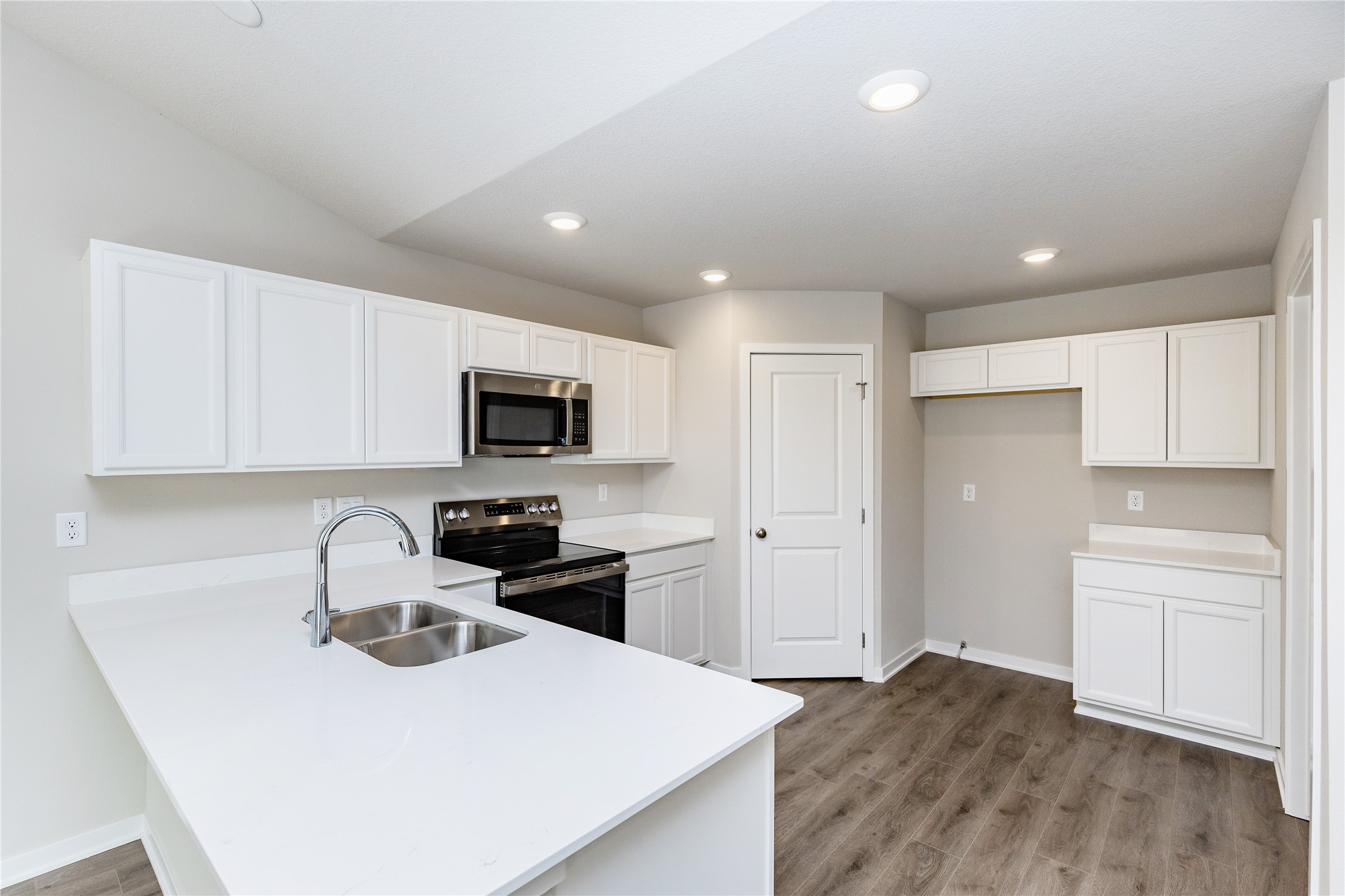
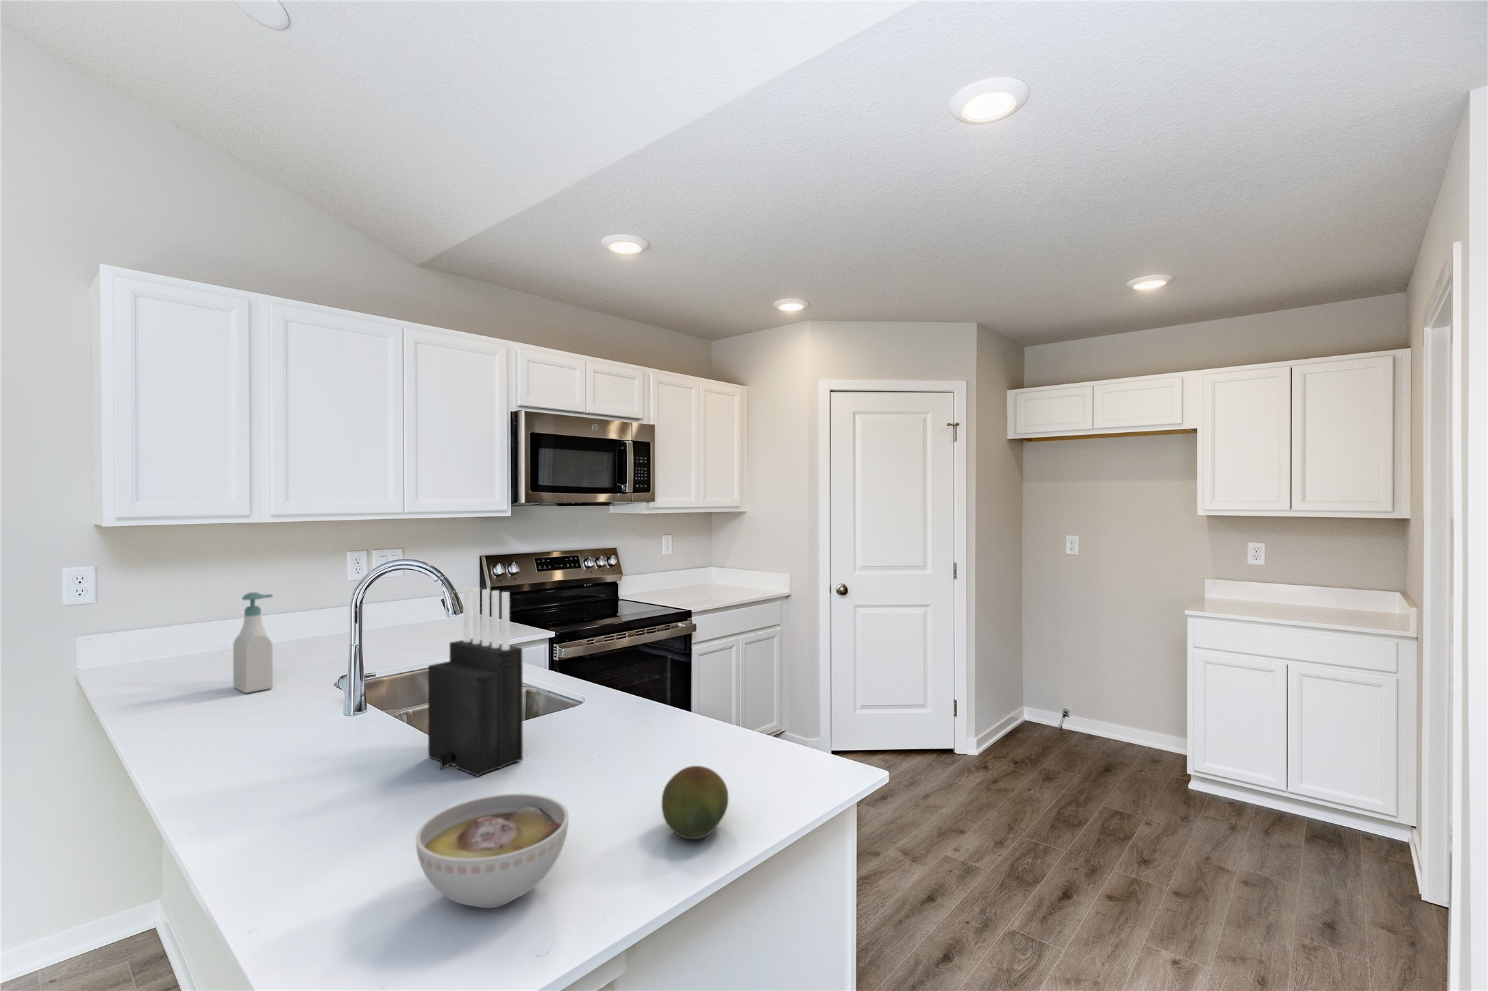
+ bowl (495, 859)
+ soap bottle (257, 639)
+ fruit (697, 802)
+ knife block (470, 676)
